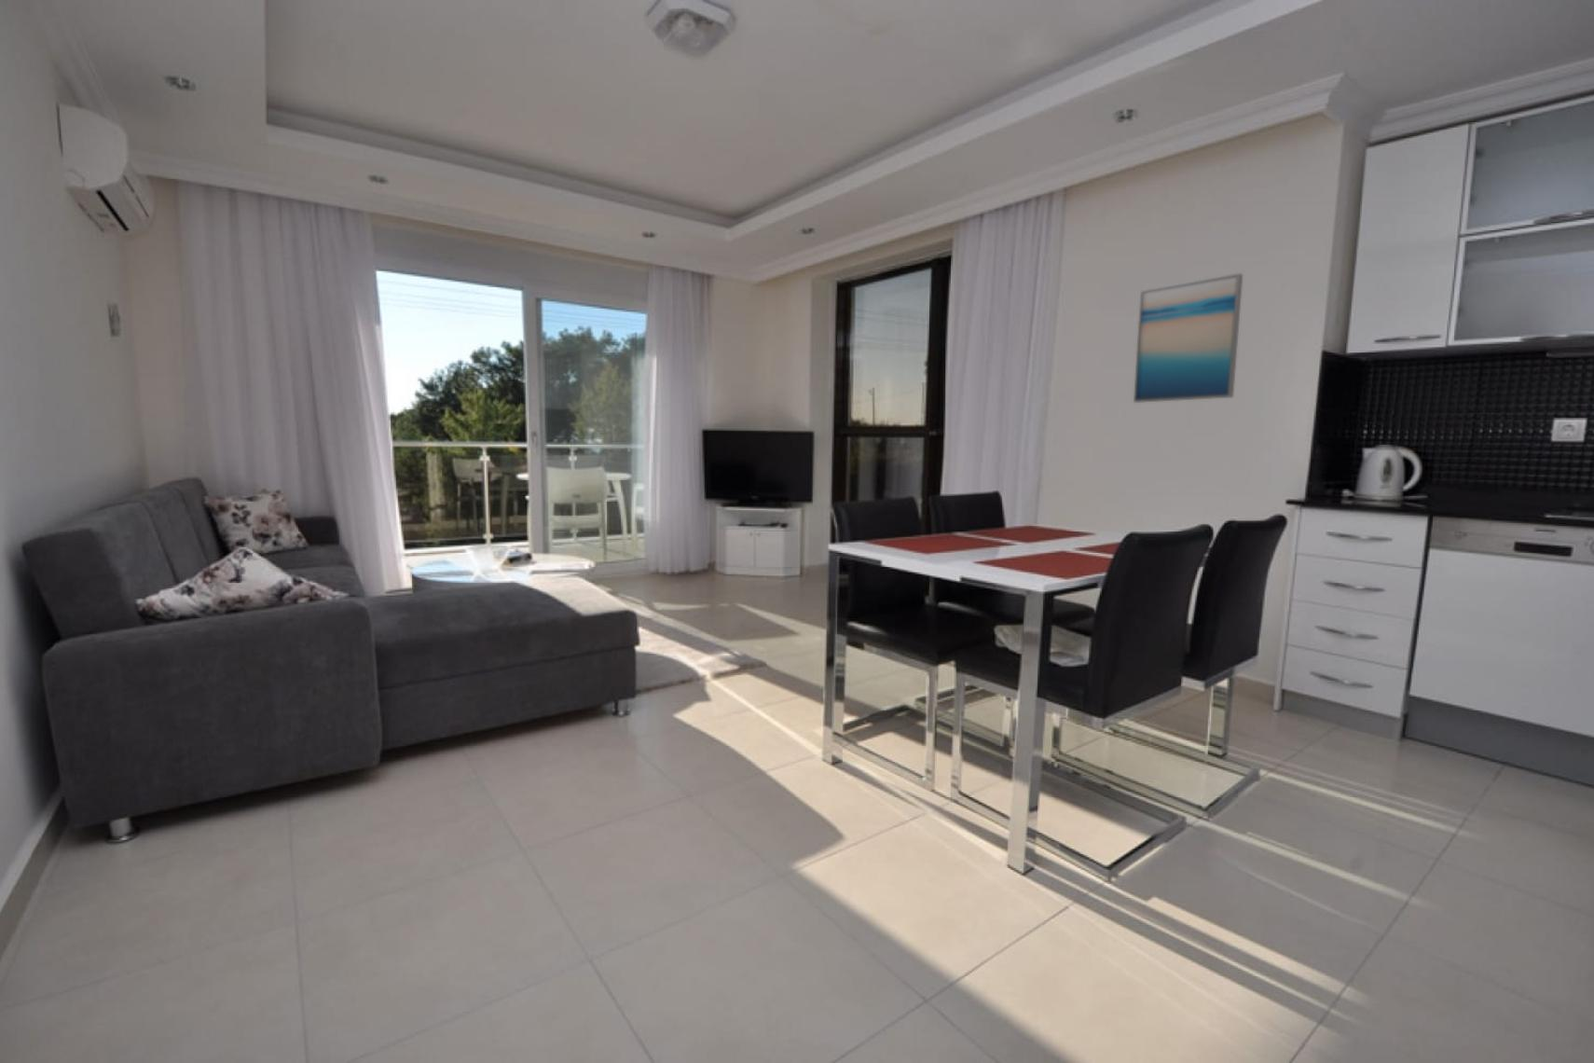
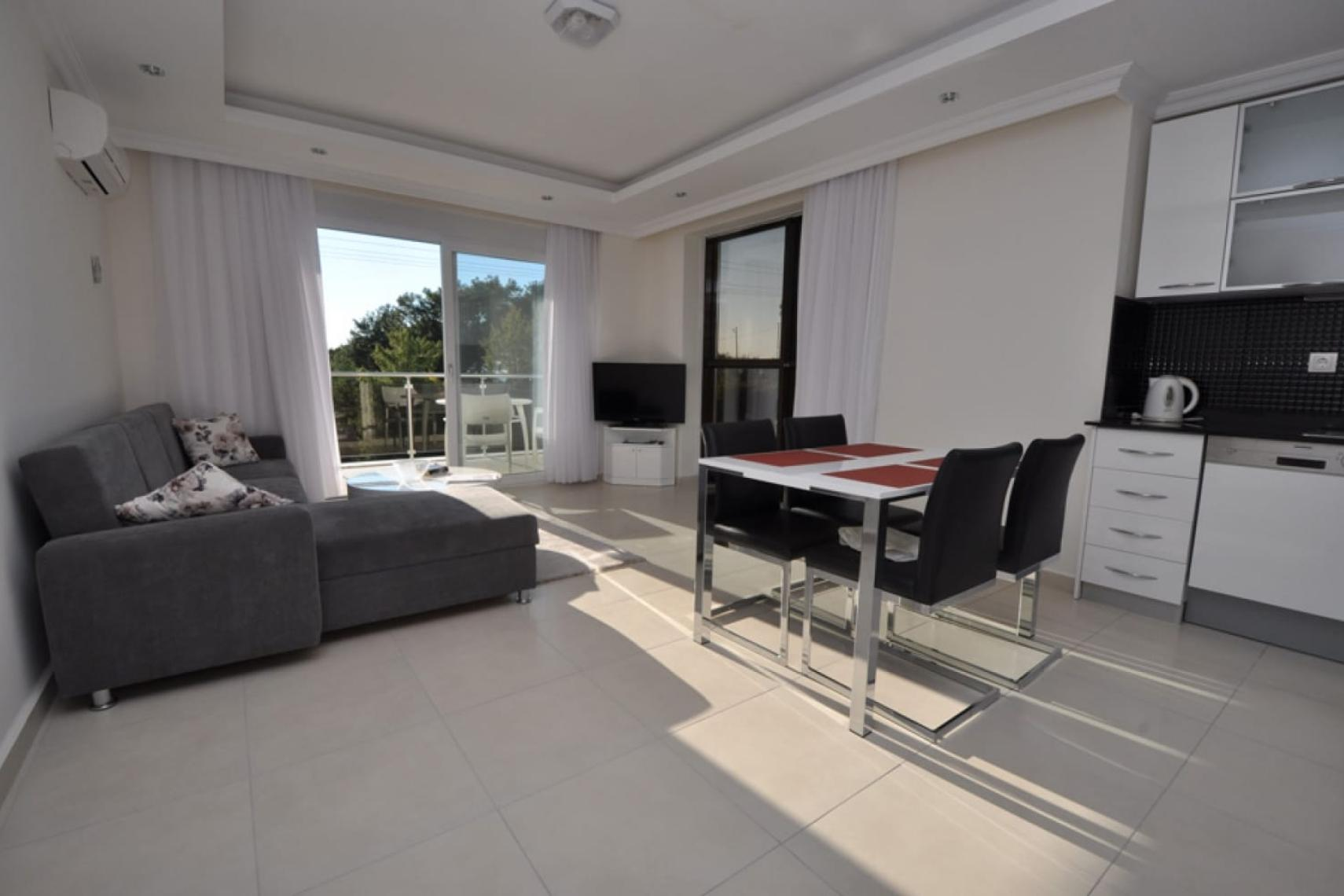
- wall art (1185, 342)
